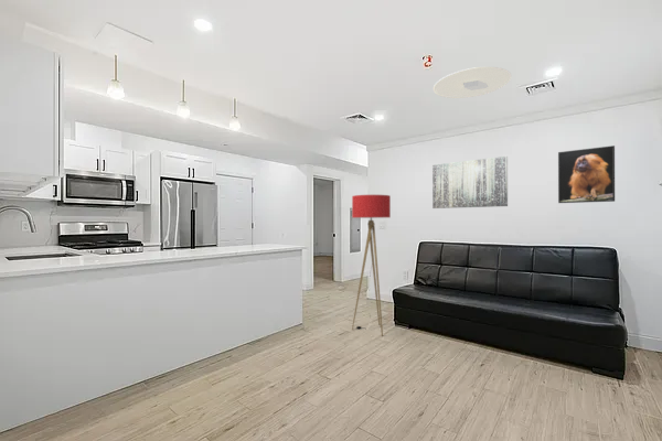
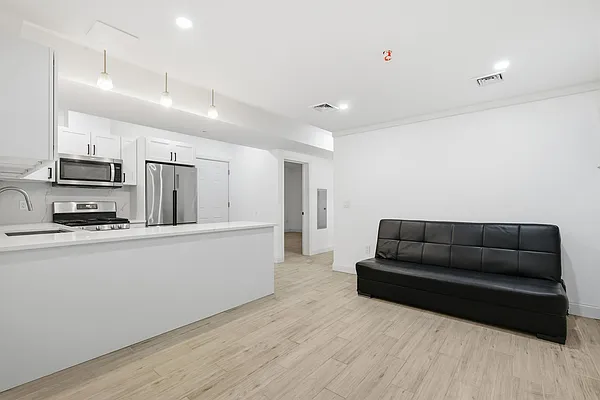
- ceiling light (470, 80)
- wall art (467, 184)
- floor lamp (372, 262)
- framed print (585, 175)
